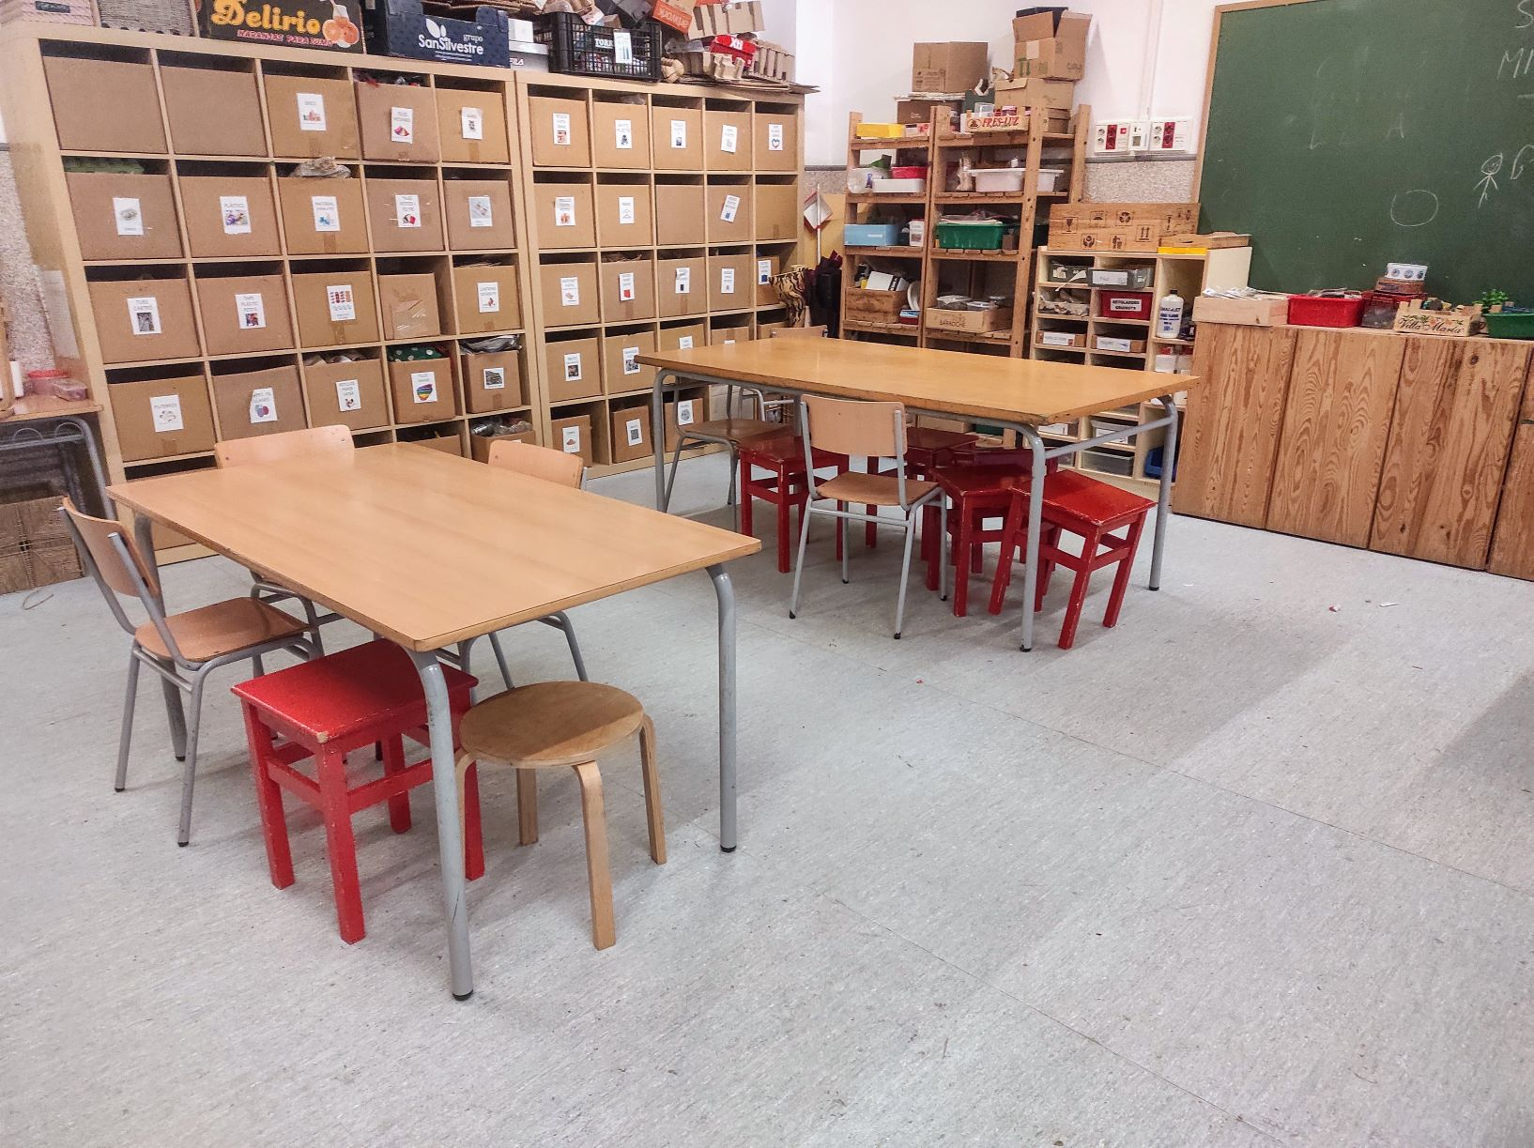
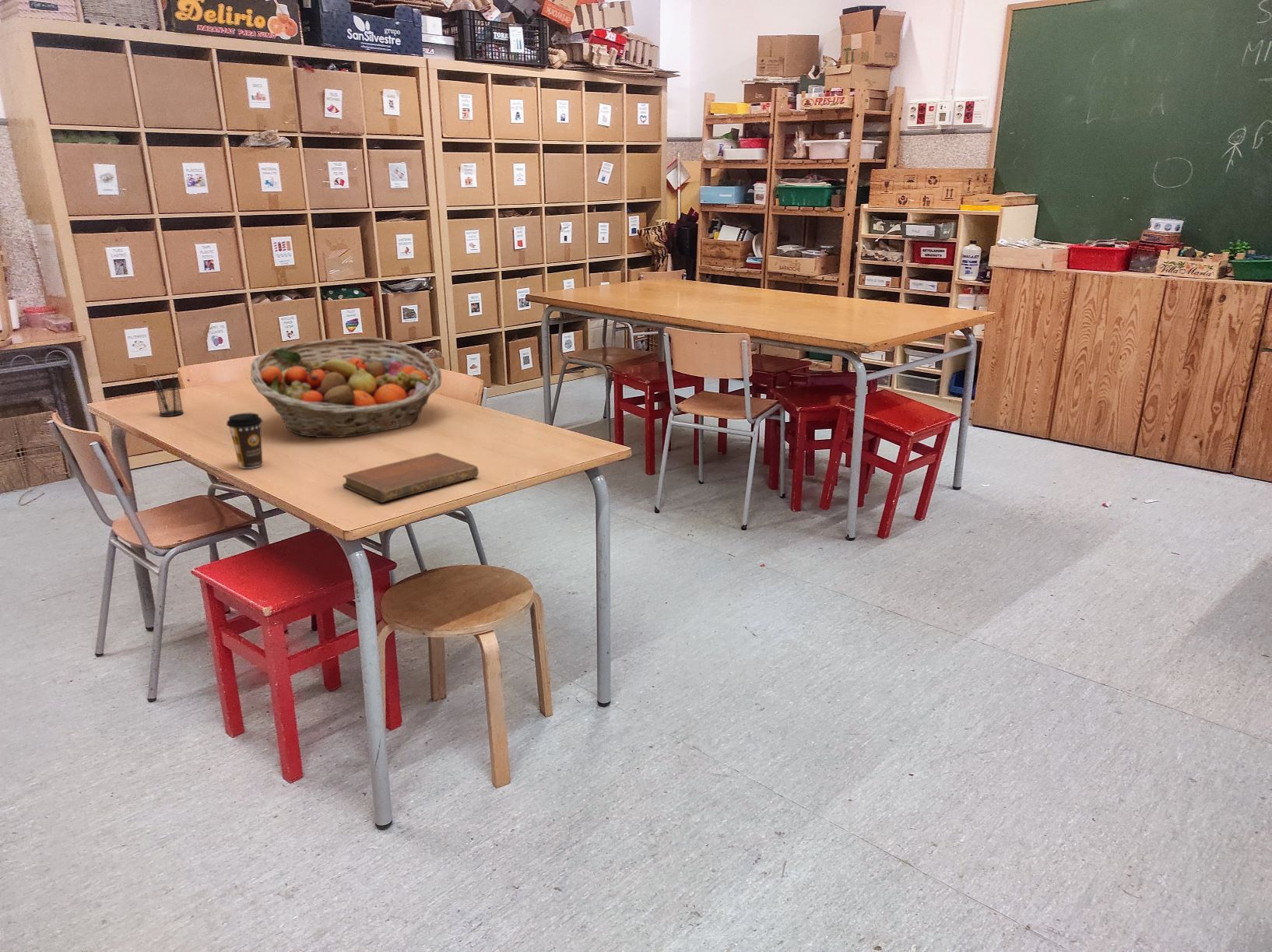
+ fruit basket (350, 385)
+ pencil holder (168, 393)
+ coffee cup (247, 441)
+ notebook (411, 476)
